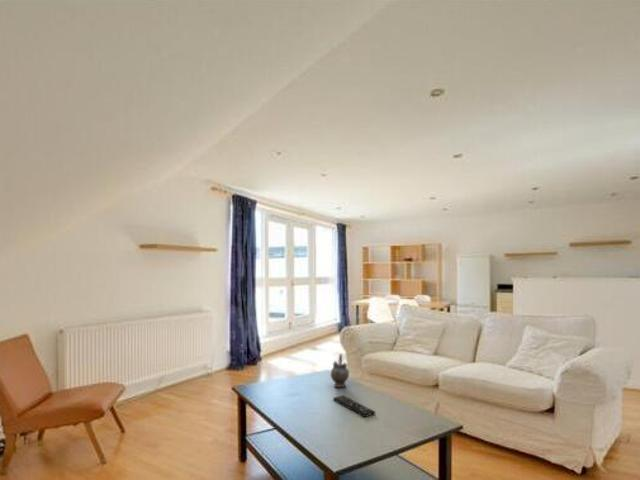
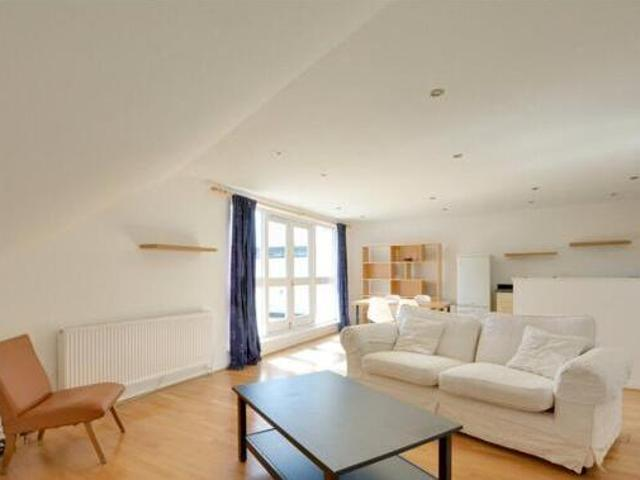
- remote control (353, 405)
- teapot (339, 370)
